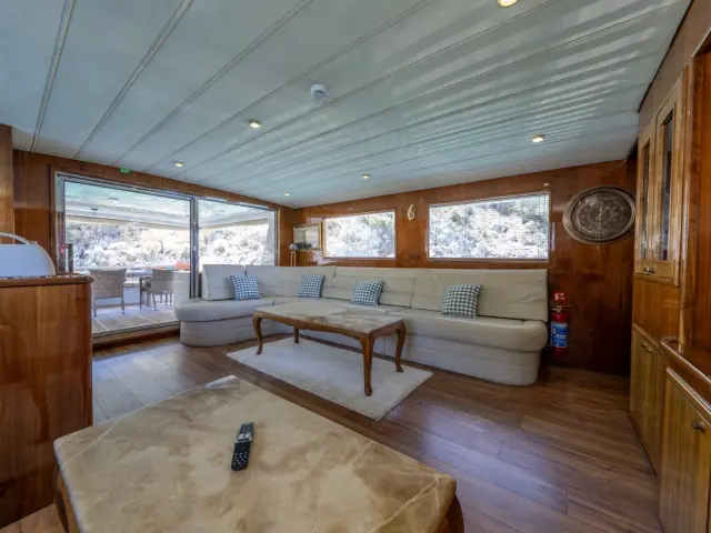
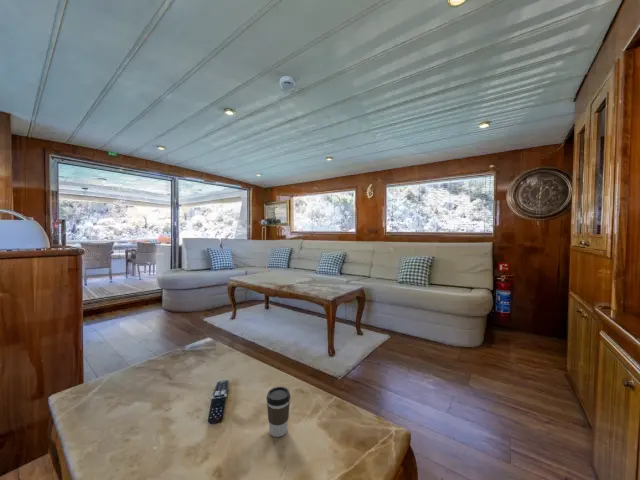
+ coffee cup (278, 411)
